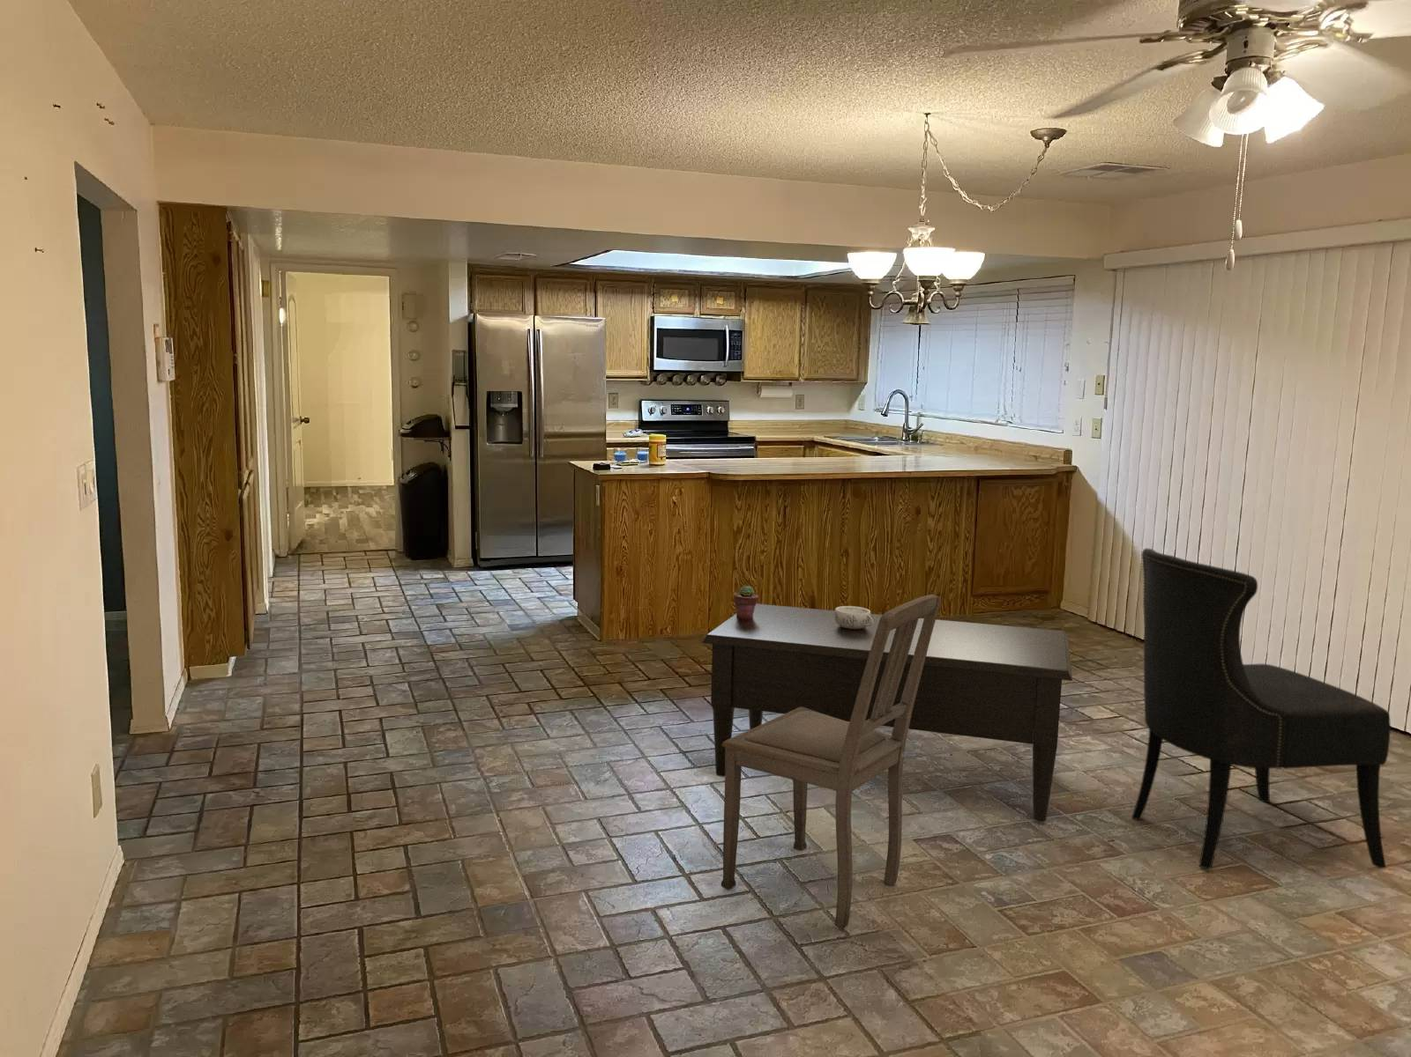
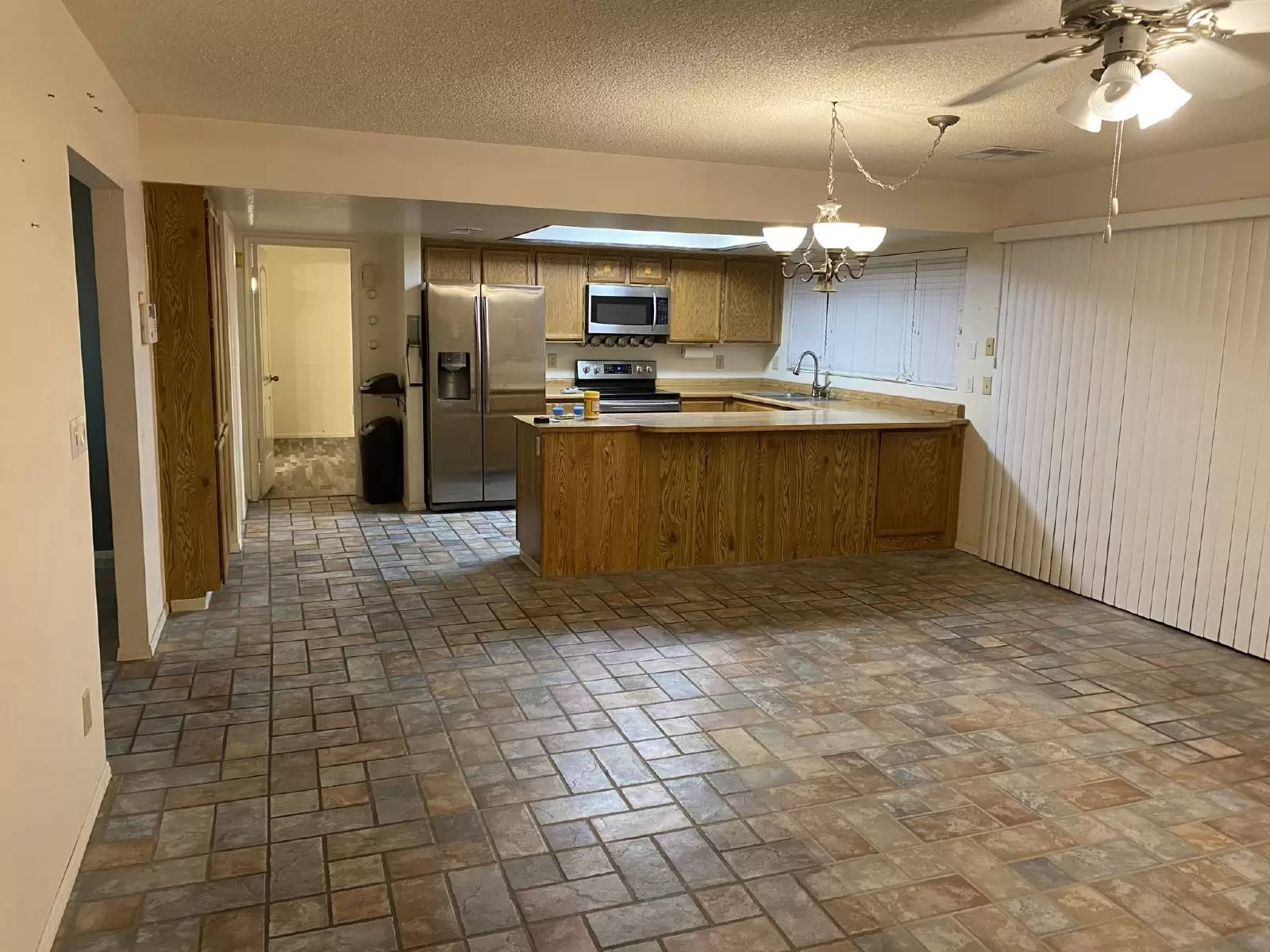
- decorative bowl (854, 617)
- potted succulent (745, 601)
- dining chair (824, 741)
- dining chair (1259, 697)
- coffee table (892, 705)
